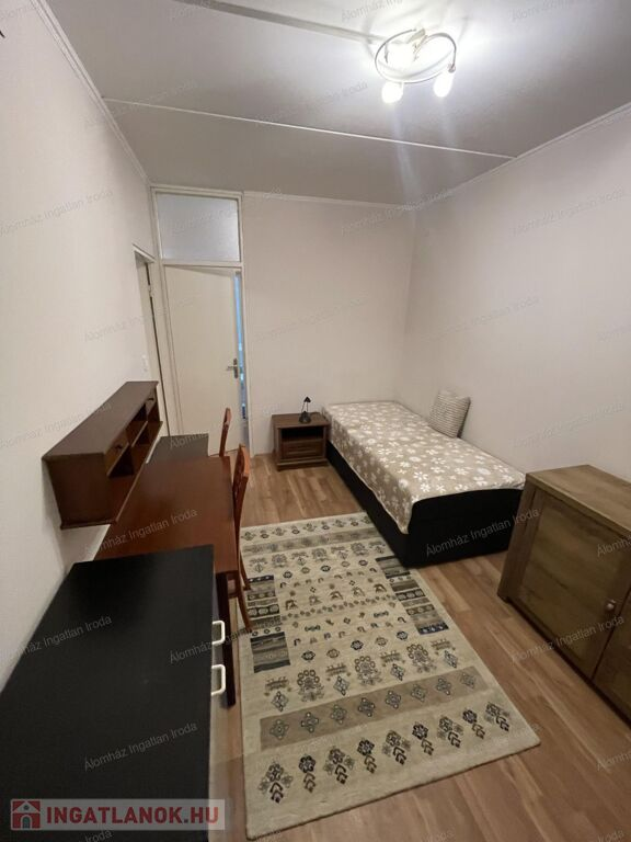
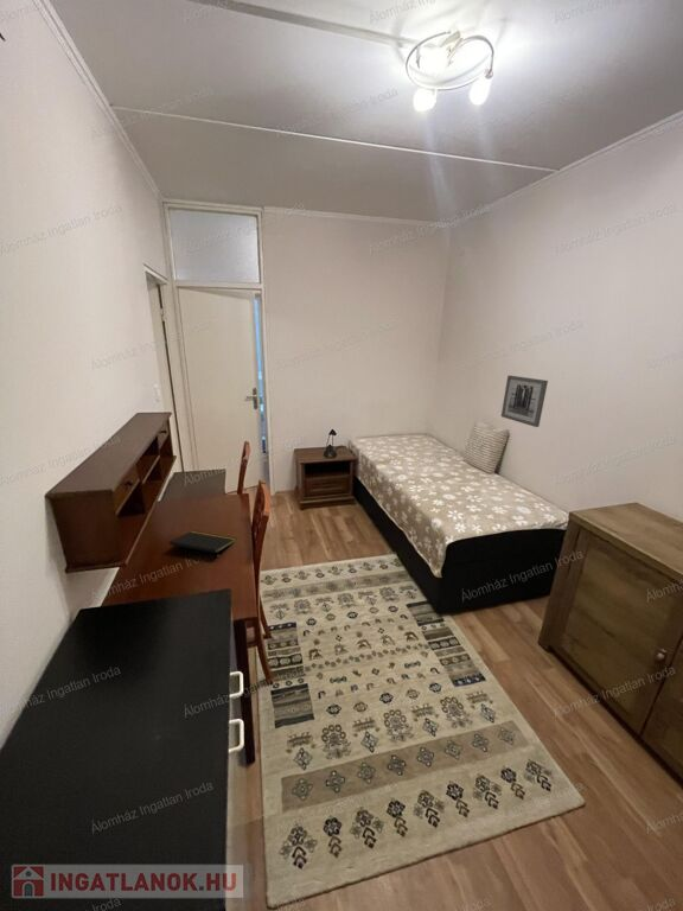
+ notepad (204, 541)
+ wall art (522, 400)
